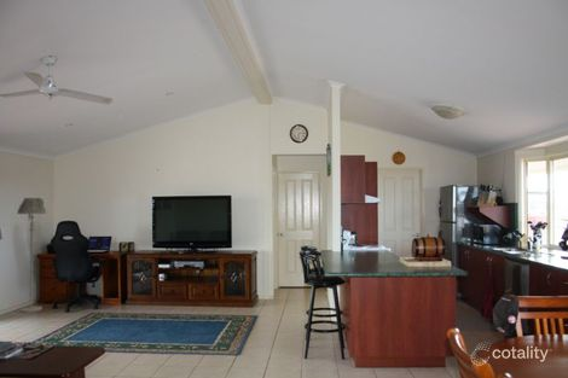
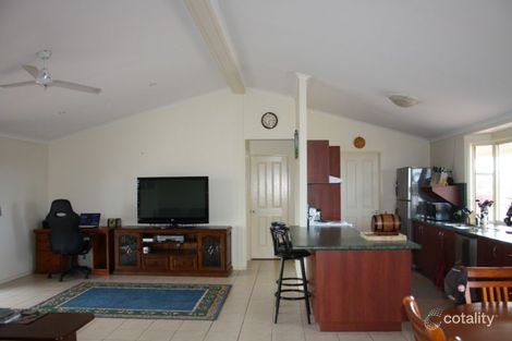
- floor lamp (31, 254)
